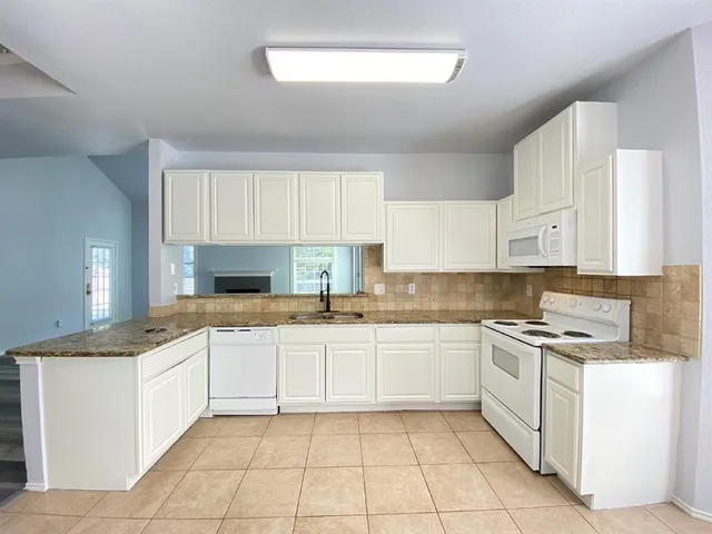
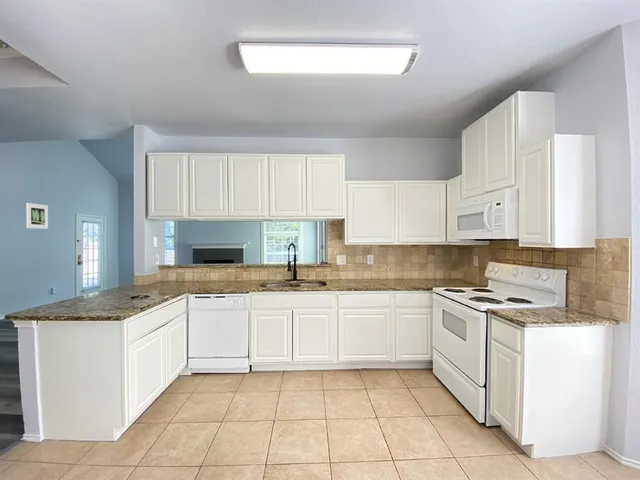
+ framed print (37, 216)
